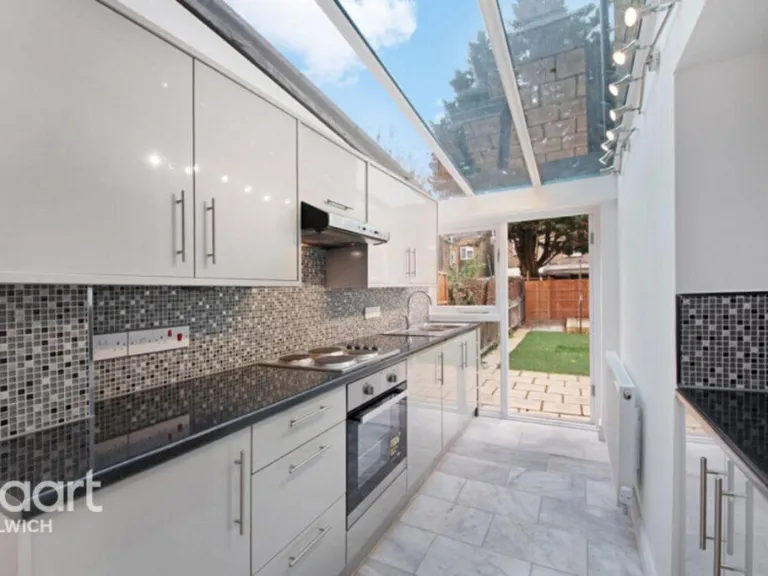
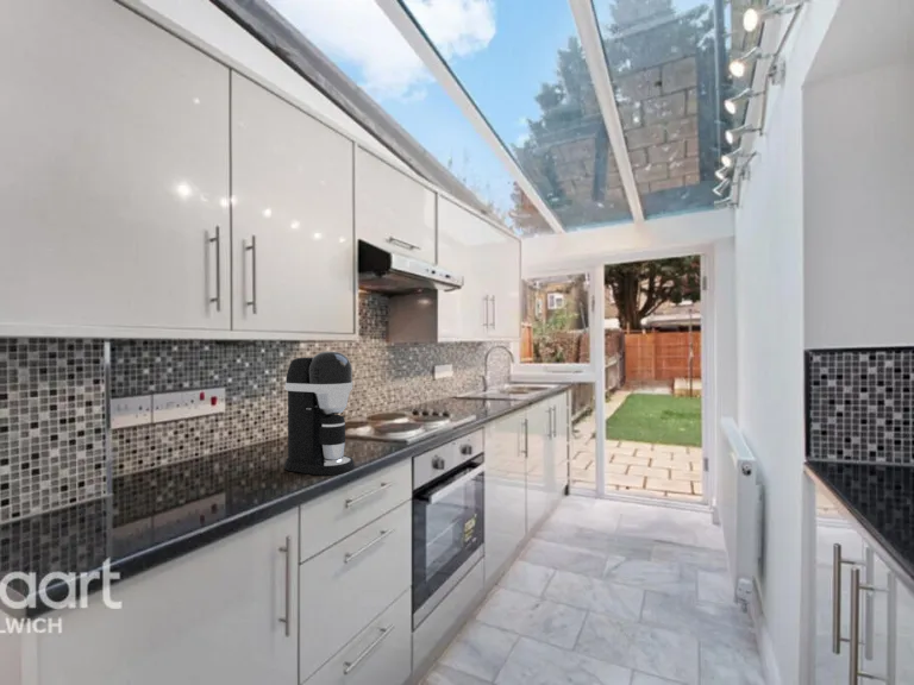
+ coffee maker (319, 409)
